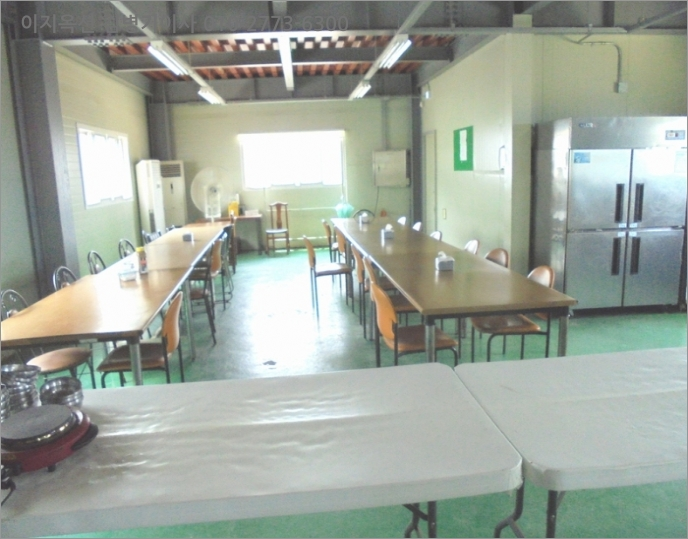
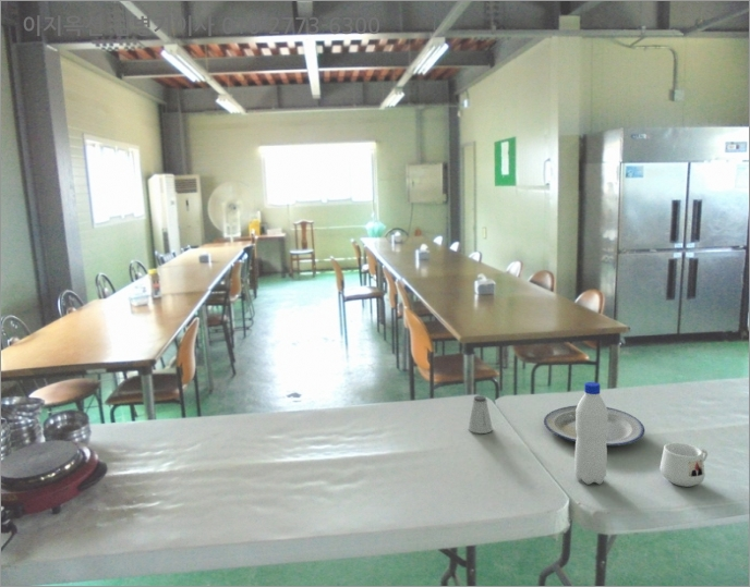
+ water bottle (591, 431)
+ plate (607, 426)
+ saltshaker (480, 413)
+ mug (686, 464)
